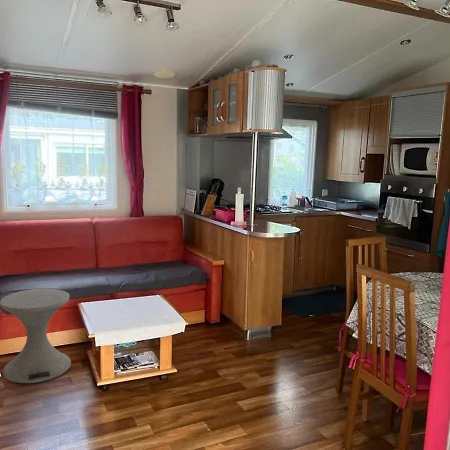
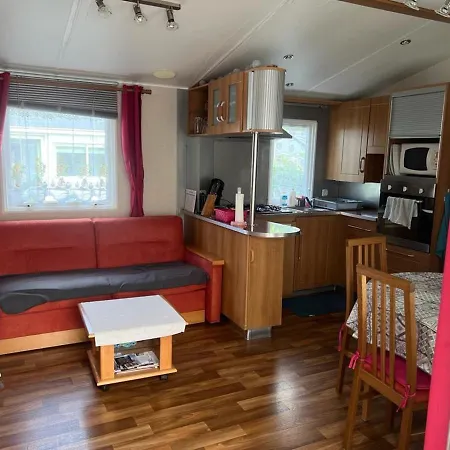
- side table (36, 333)
